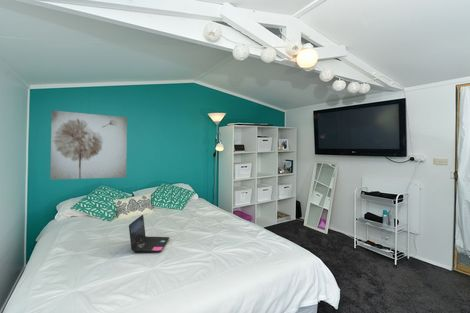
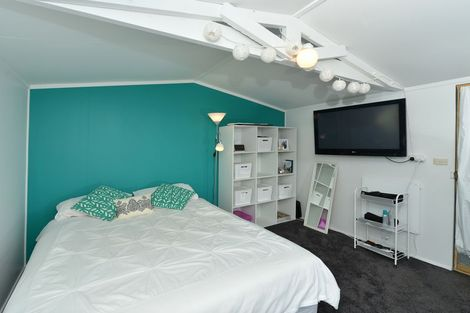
- laptop (150, 237)
- wall art (91, 146)
